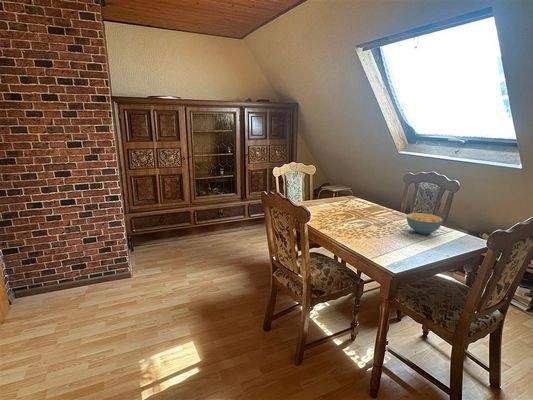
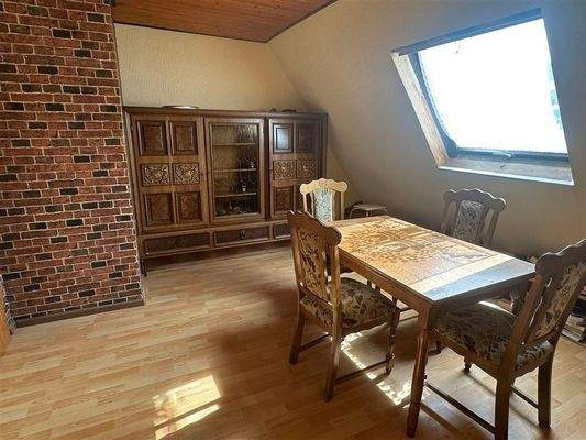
- cereal bowl (423, 225)
